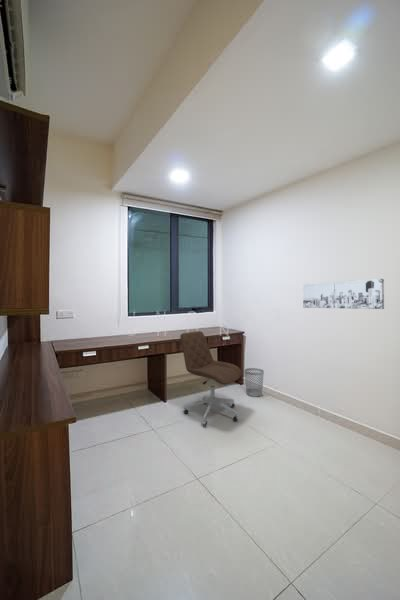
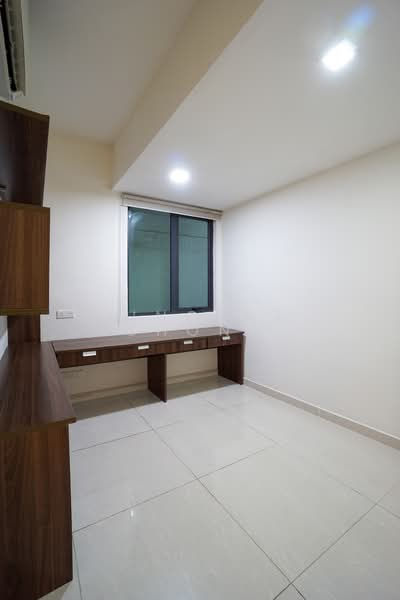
- wastebasket (254, 382)
- wall art (338, 295)
- office chair (211, 373)
